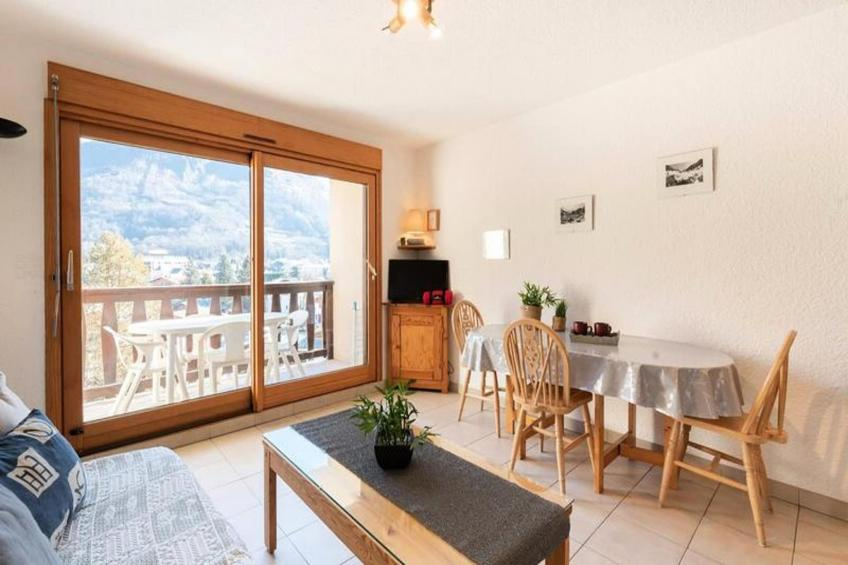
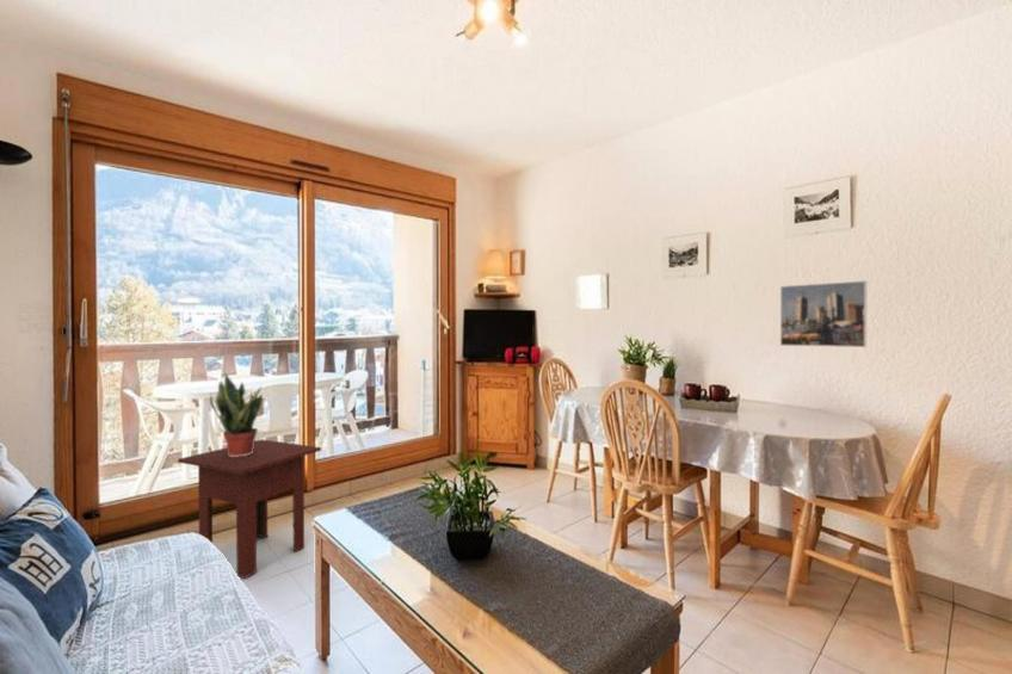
+ side table (253, 503)
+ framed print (821, 315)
+ potted plant (245, 410)
